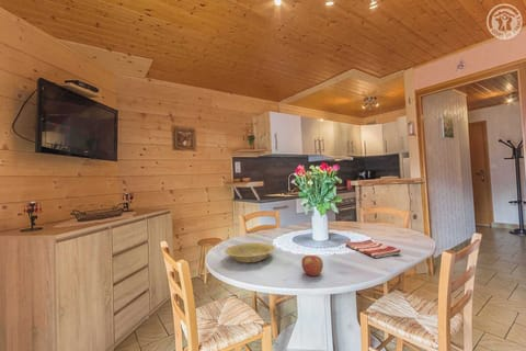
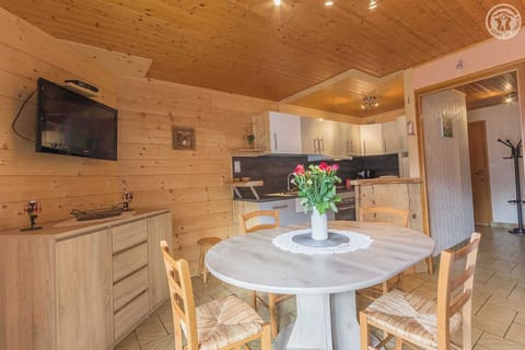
- bowl (250, 253)
- apple (312, 264)
- dish towel (371, 247)
